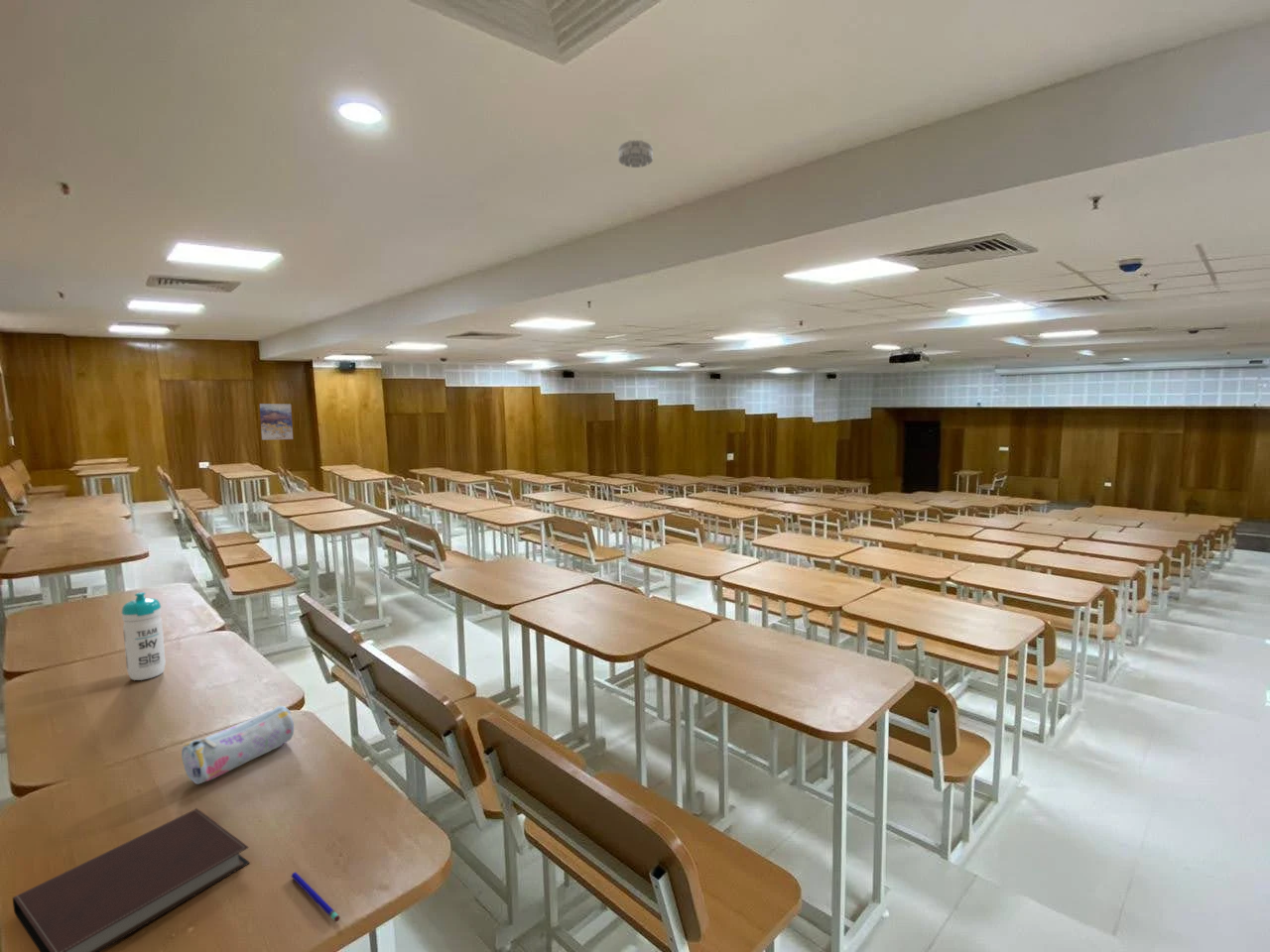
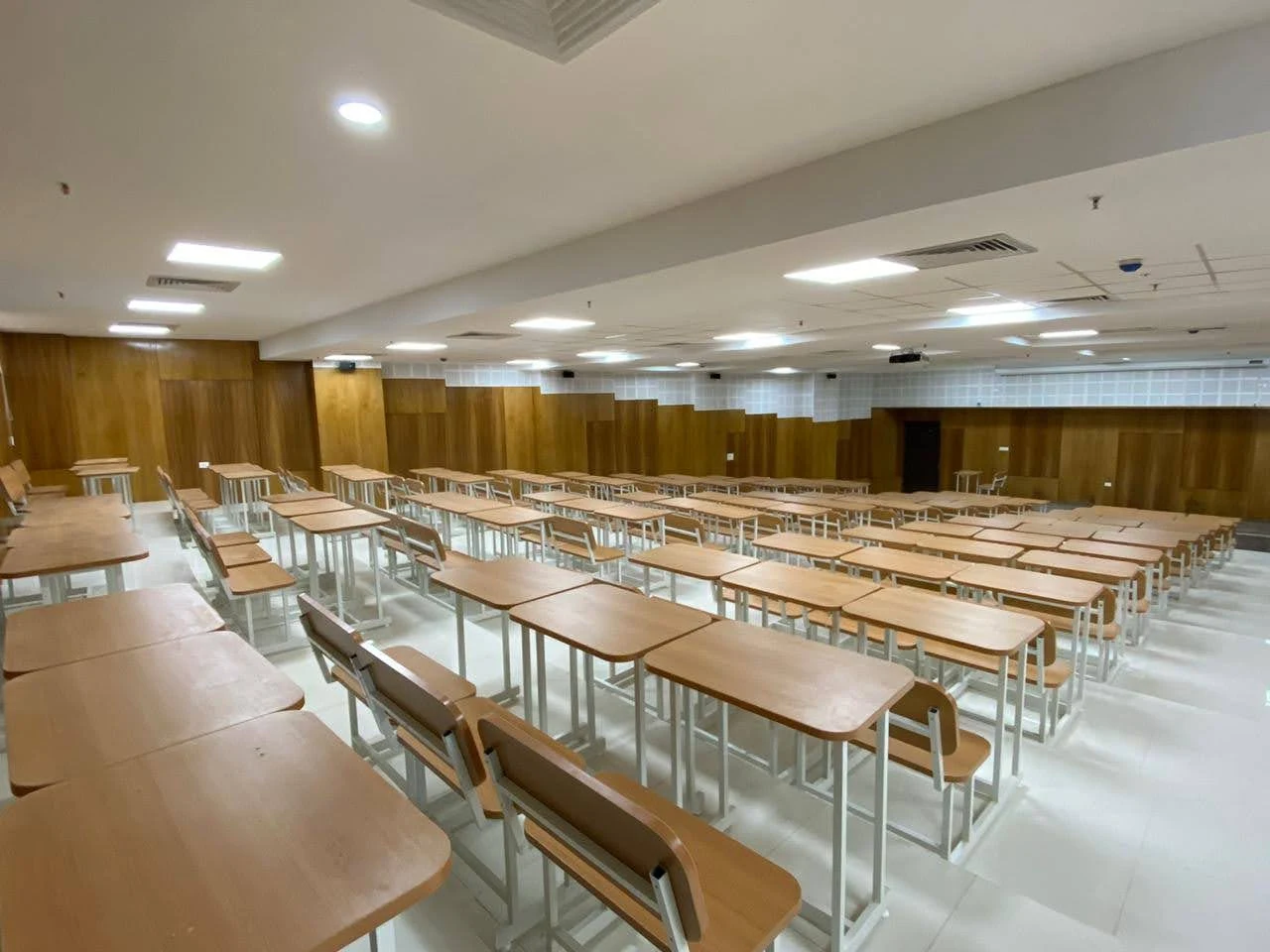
- smoke detector (635, 153)
- water bottle (143, 634)
- pencil case (239, 742)
- notebook (137, 878)
- wall art (276, 421)
- pen (315, 895)
